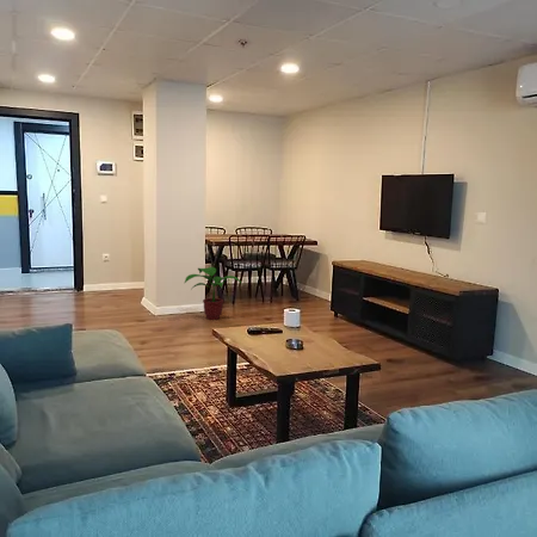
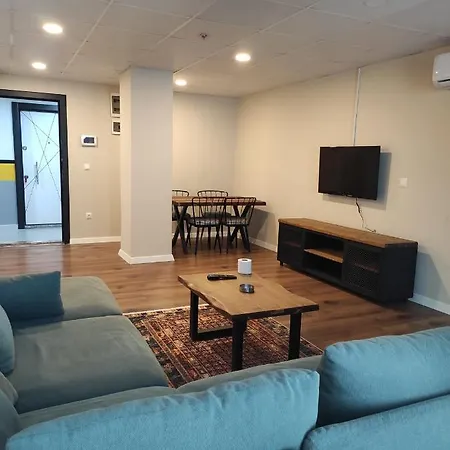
- potted plant (206, 298)
